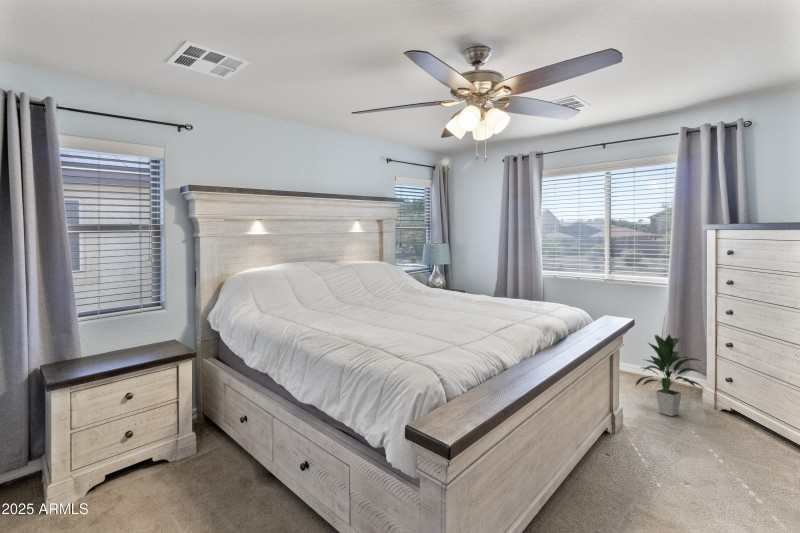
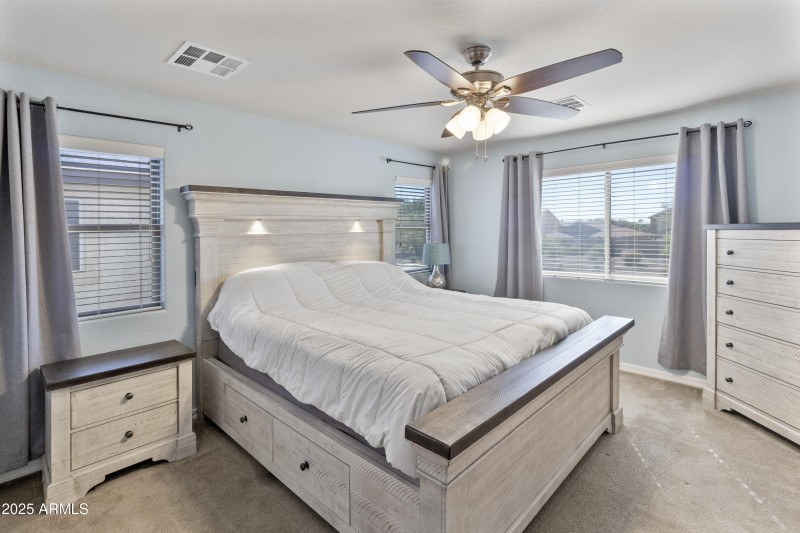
- indoor plant (666, 372)
